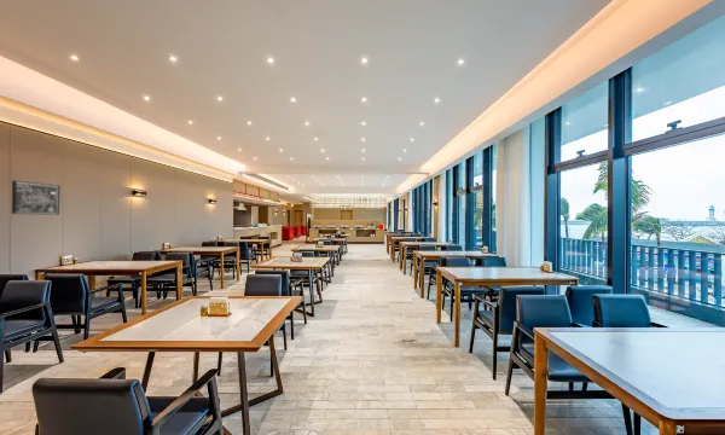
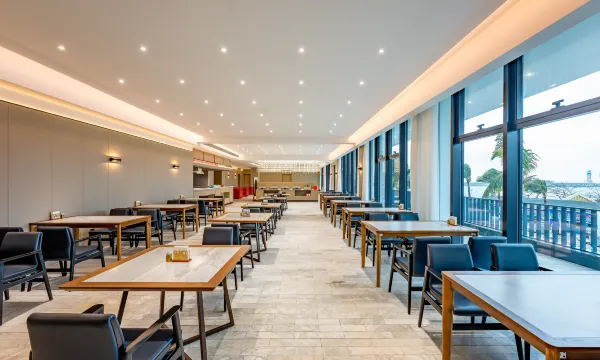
- wall art (36, 198)
